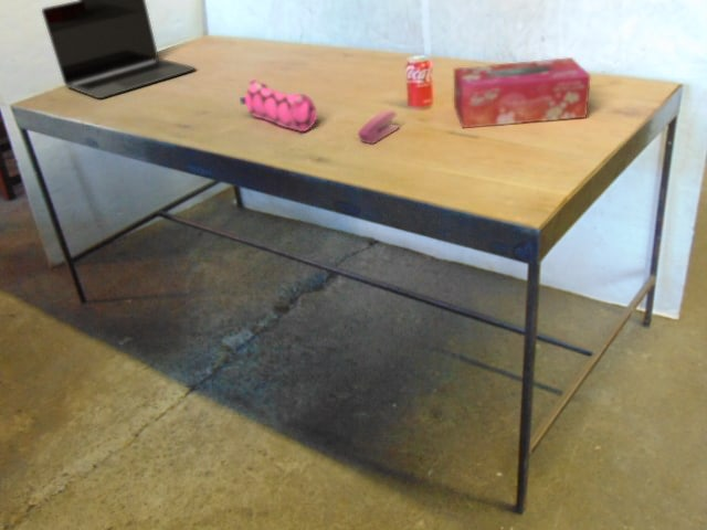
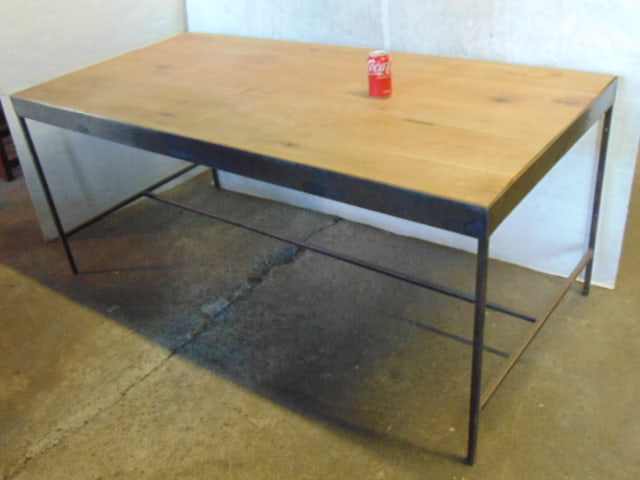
- stapler (378, 126)
- pencil case (278, 104)
- tissue box (518, 92)
- laptop (122, 40)
